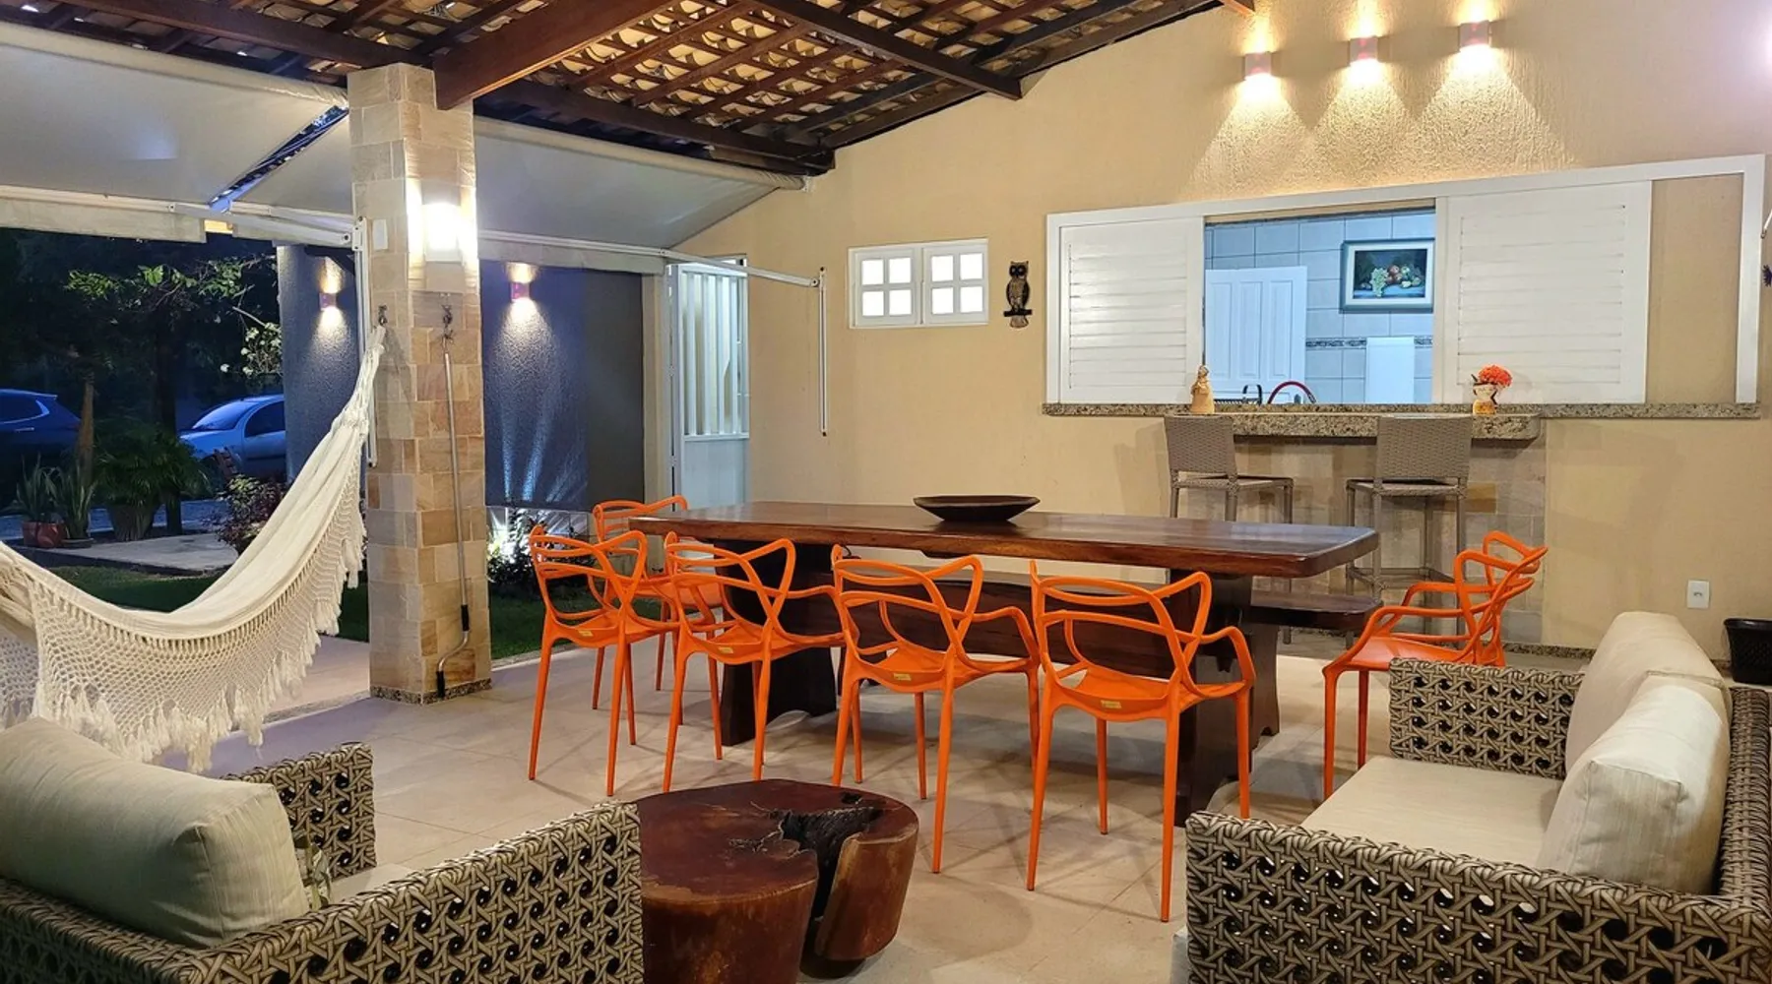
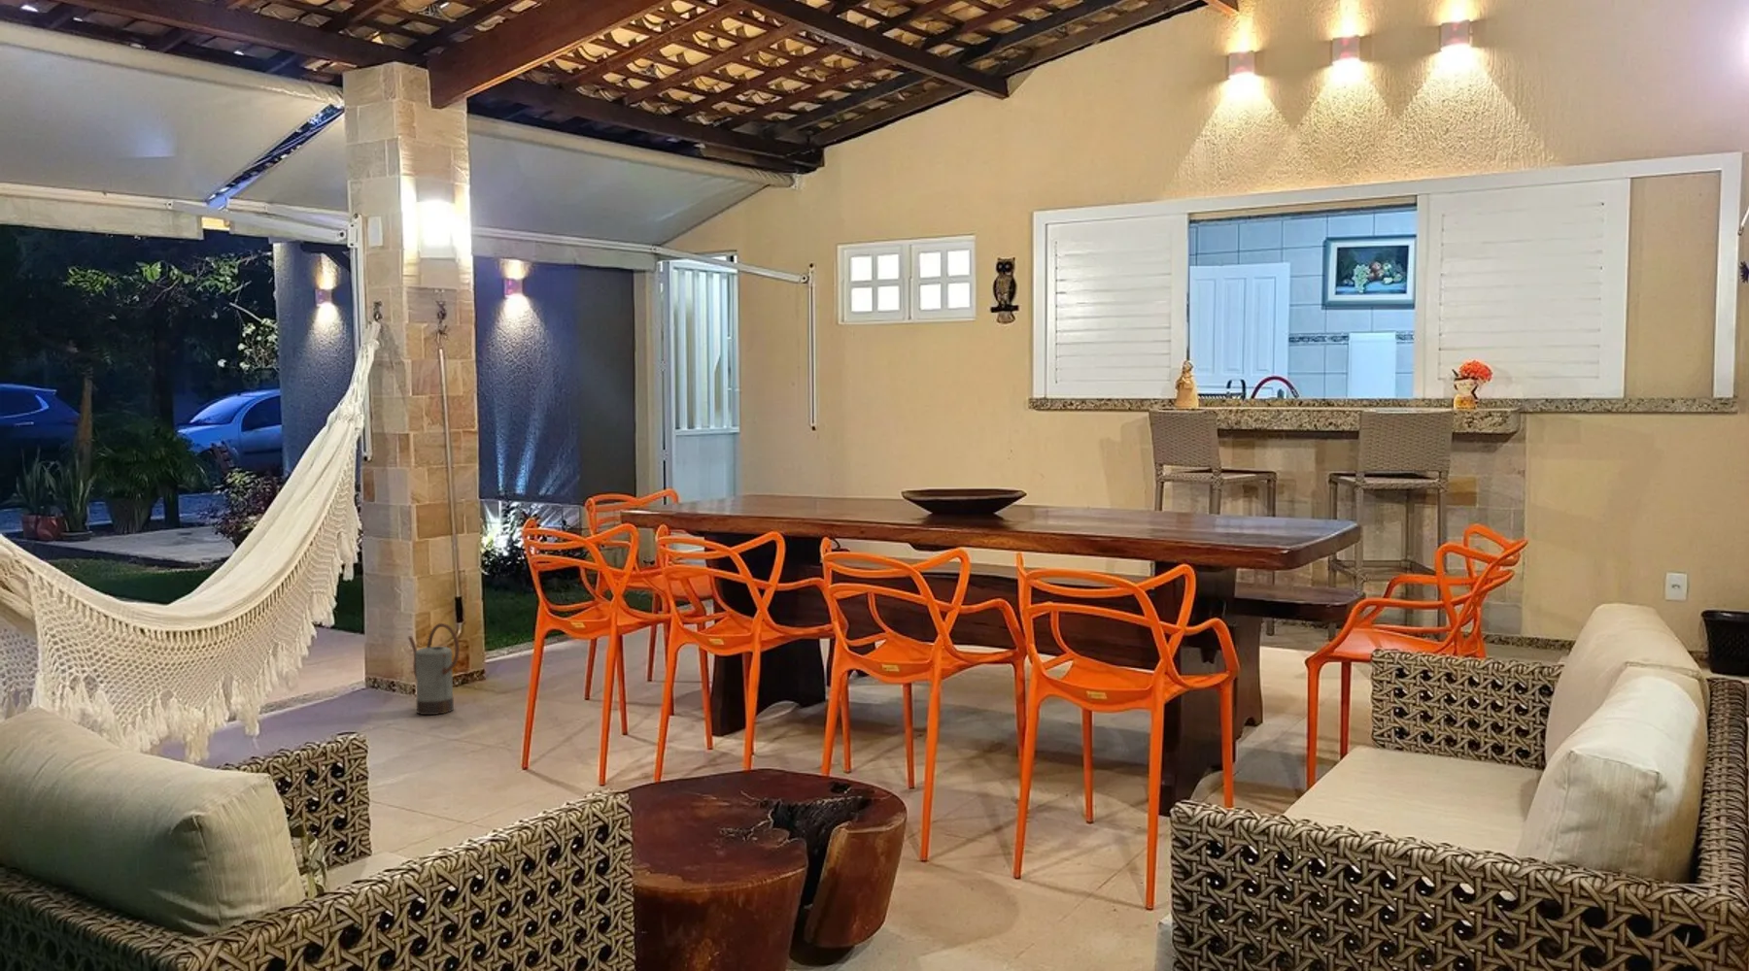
+ watering can (433, 666)
